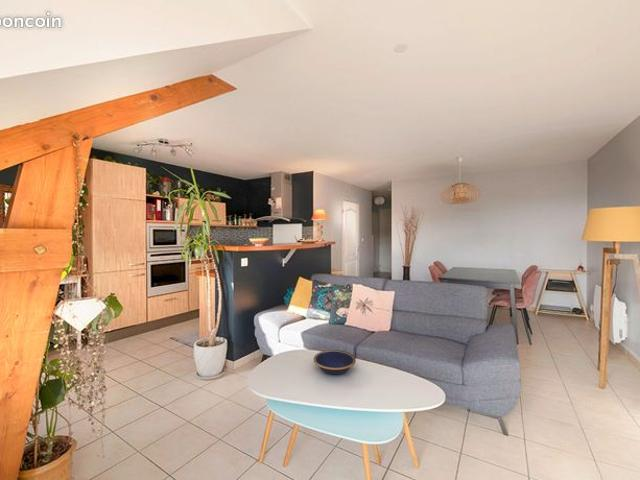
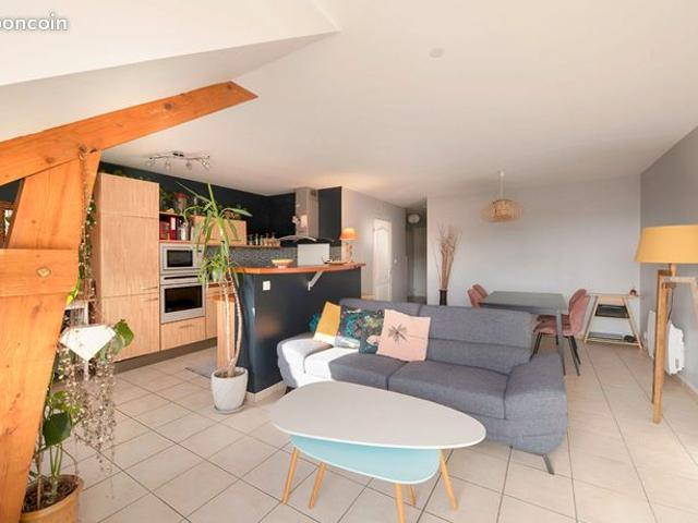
- bowl (334, 364)
